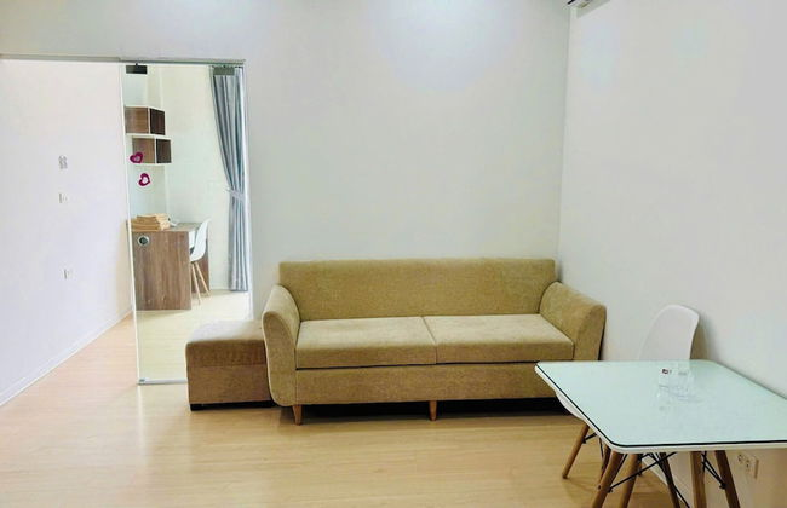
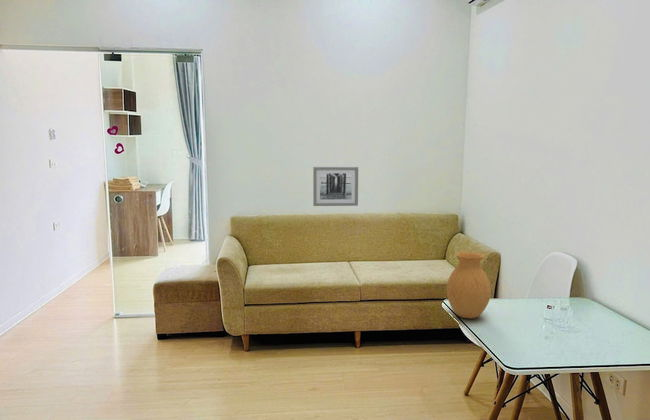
+ wall art (335, 186)
+ vase (468, 285)
